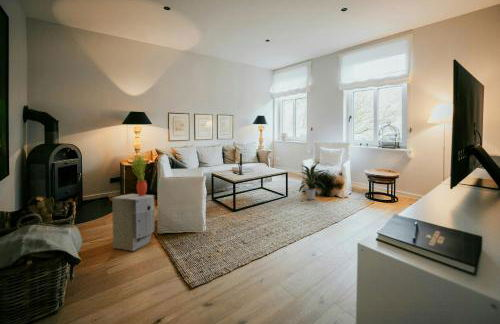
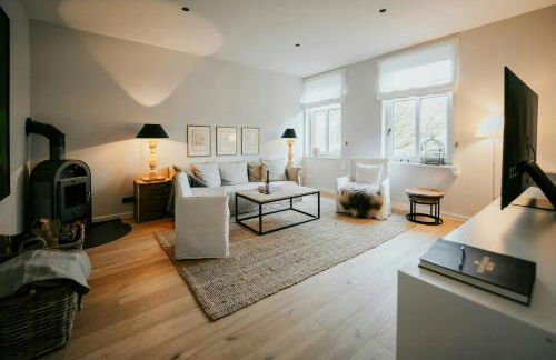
- air purifier (134, 220)
- potted plant (138, 173)
- indoor plant (309, 180)
